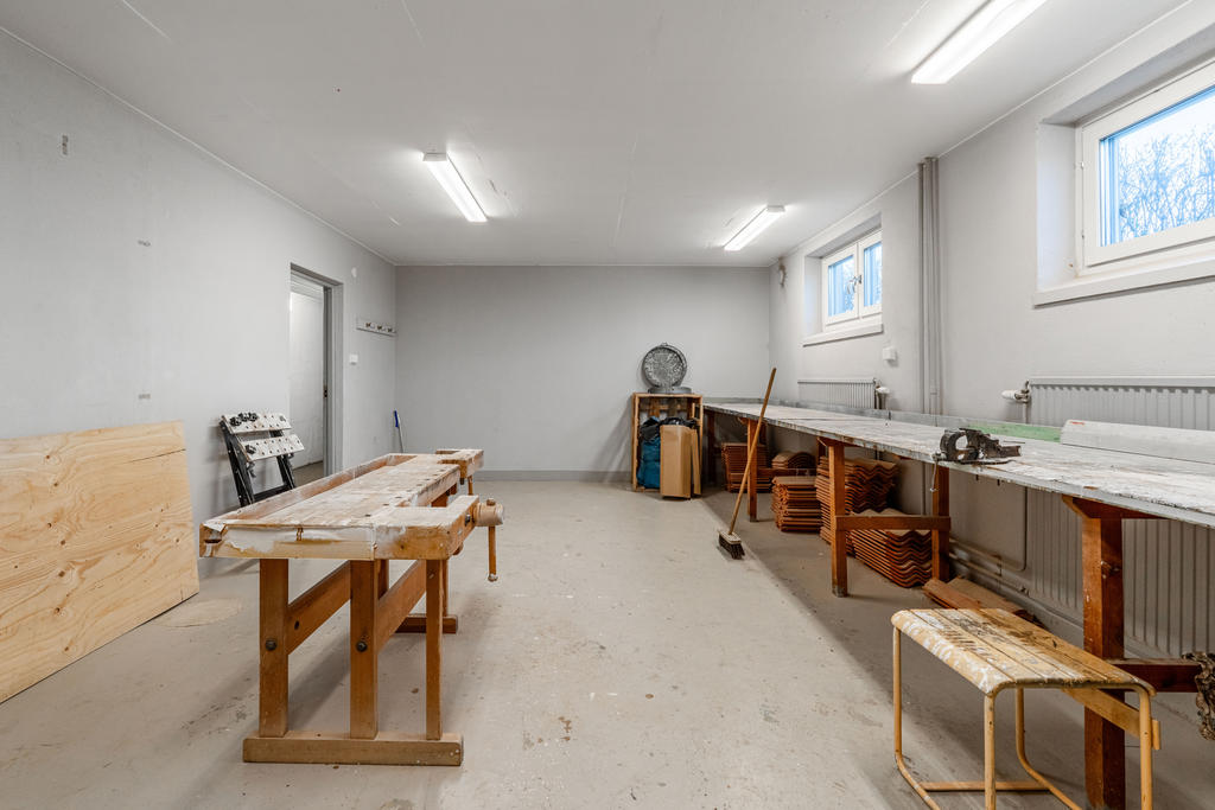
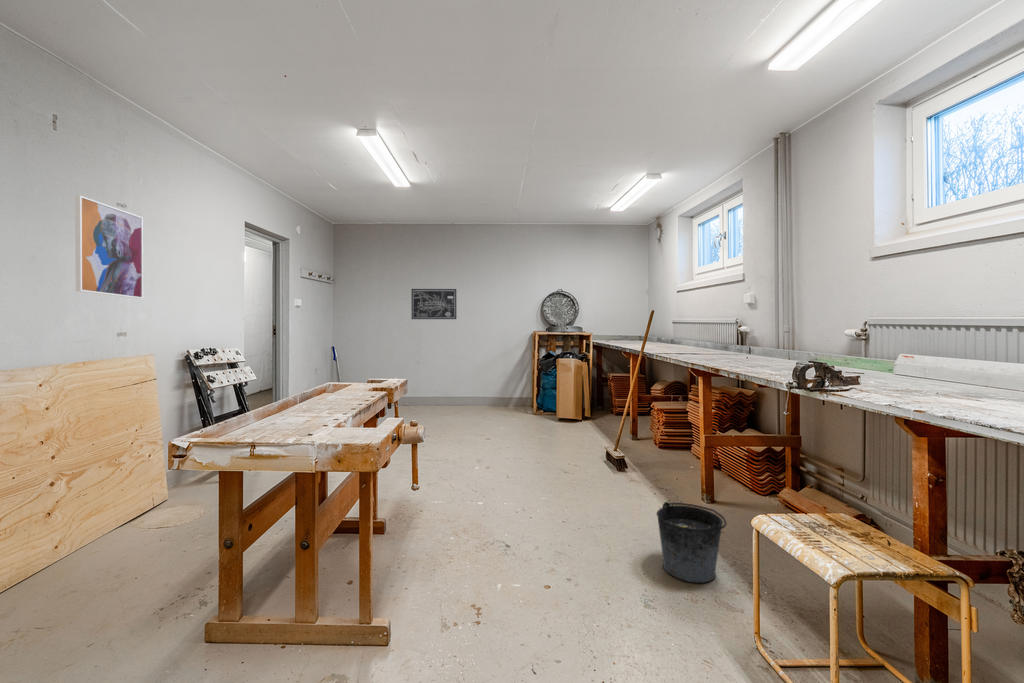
+ wall art (434, 304)
+ wall art (111, 251)
+ bucket (690, 540)
